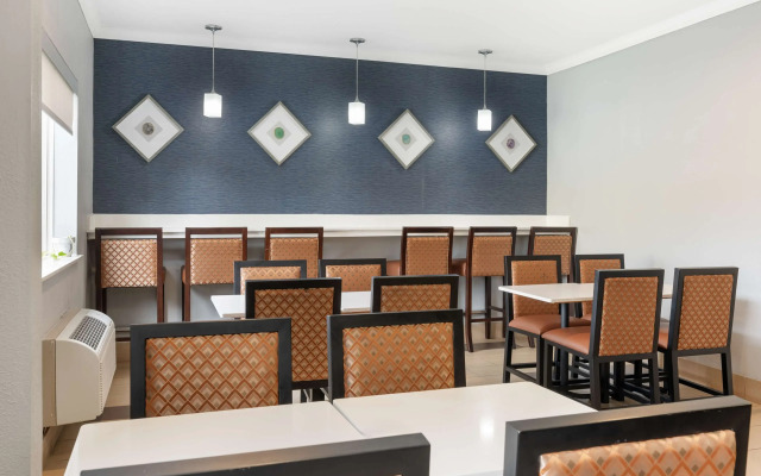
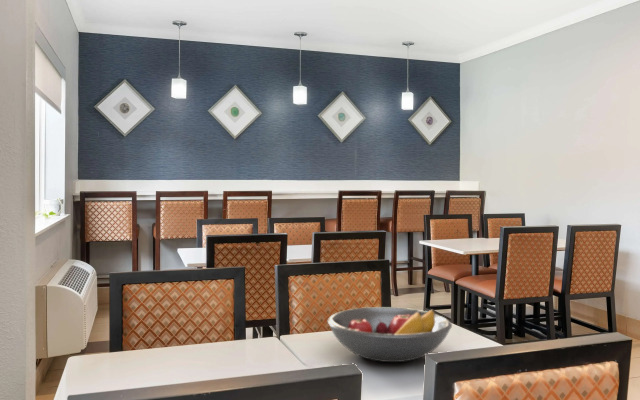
+ fruit bowl (388, 332)
